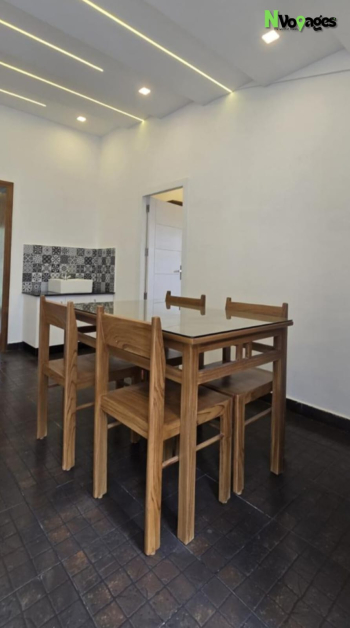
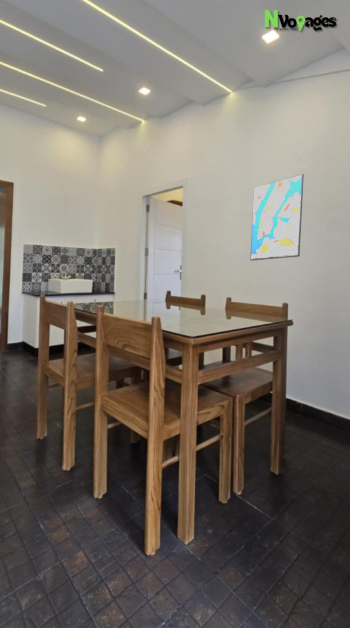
+ wall art (275, 220)
